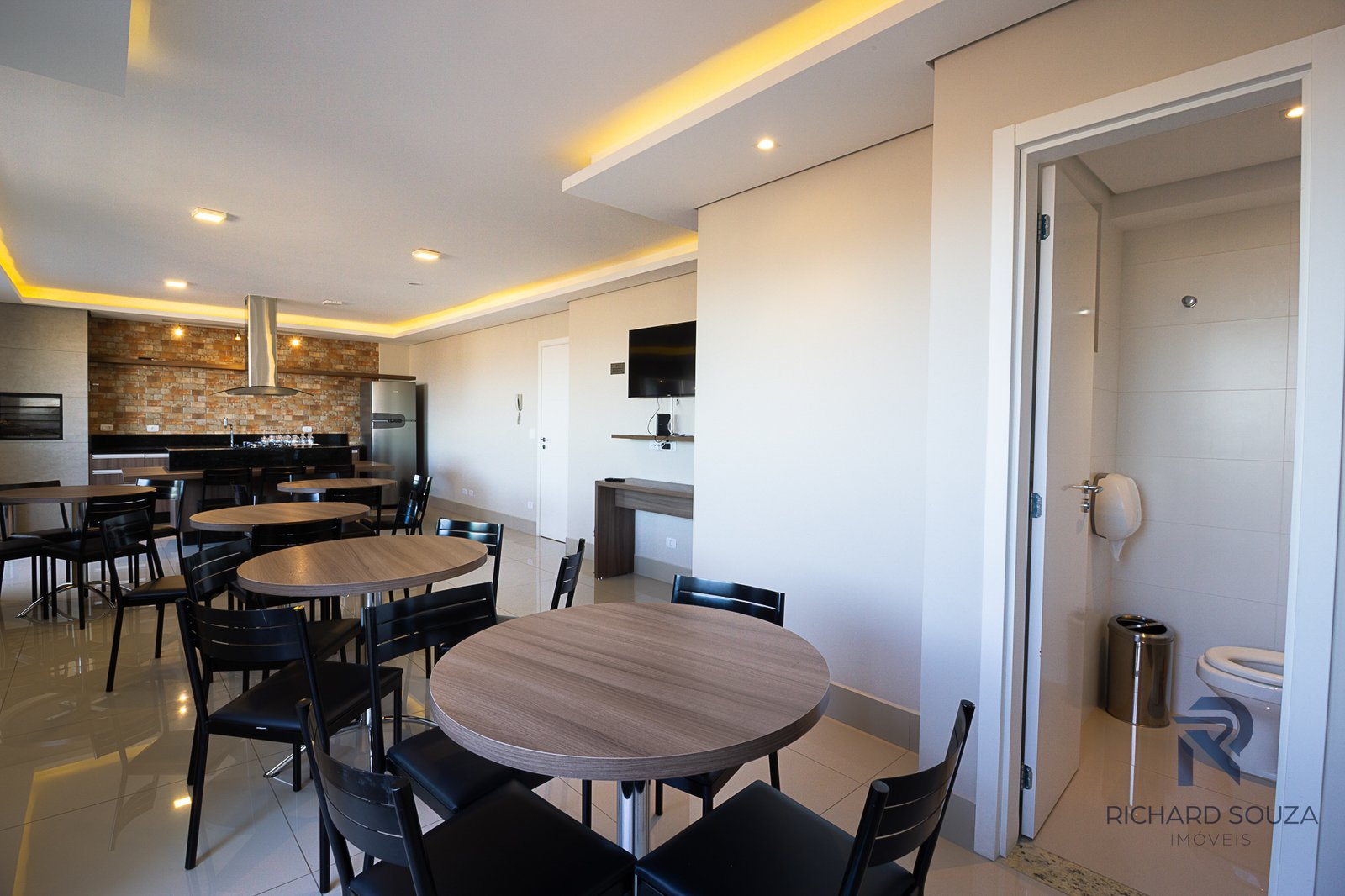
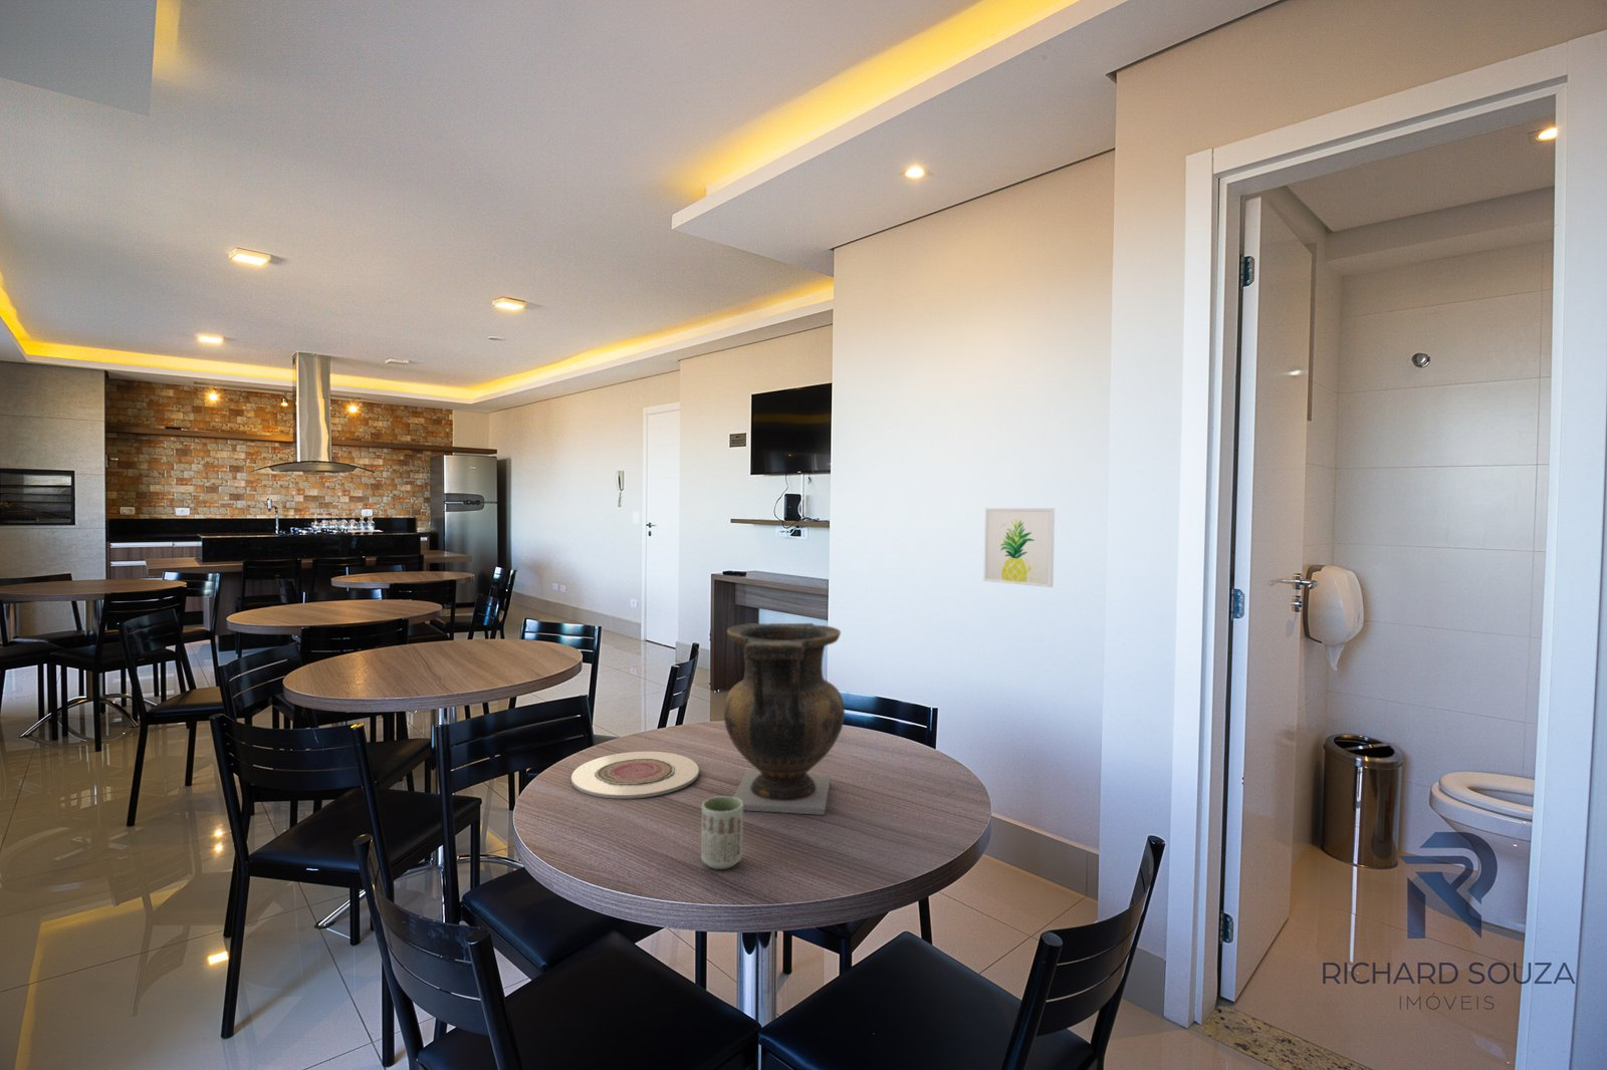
+ cup (722, 832)
+ wall art (1018, 546)
+ plate (636, 771)
+ vase (784, 713)
